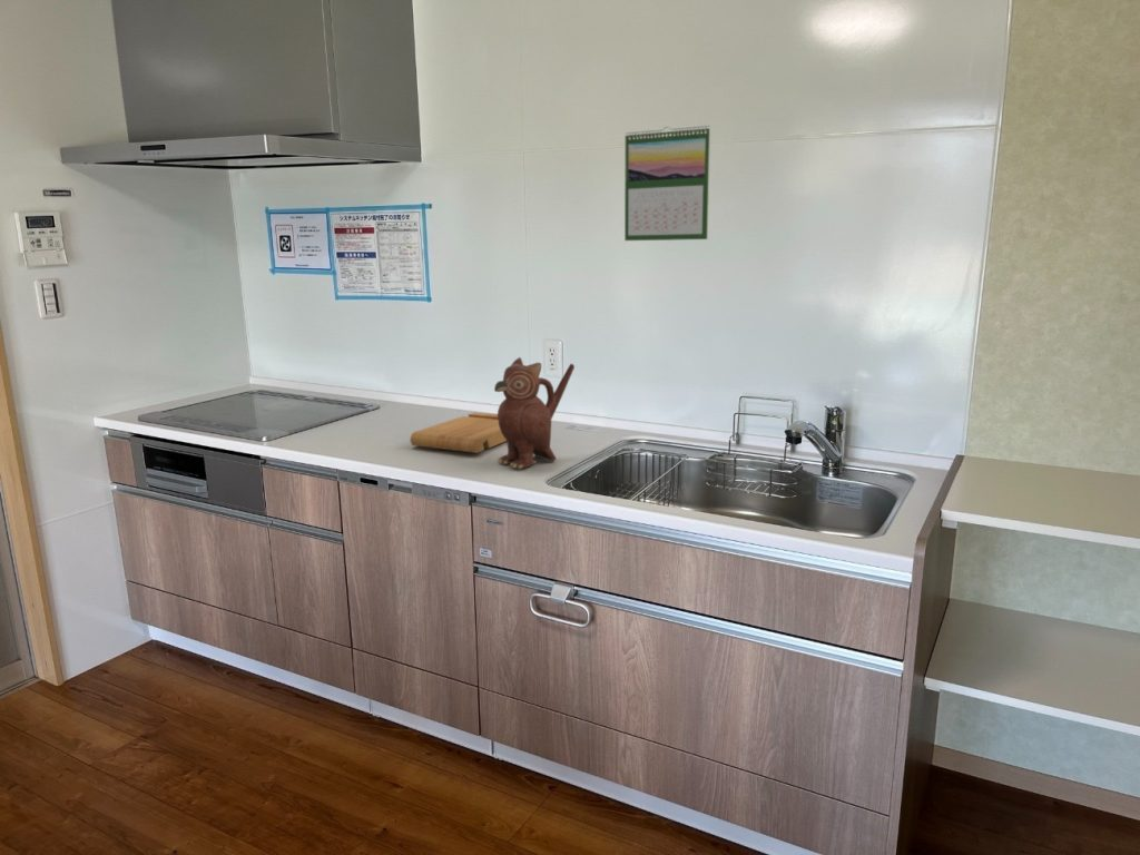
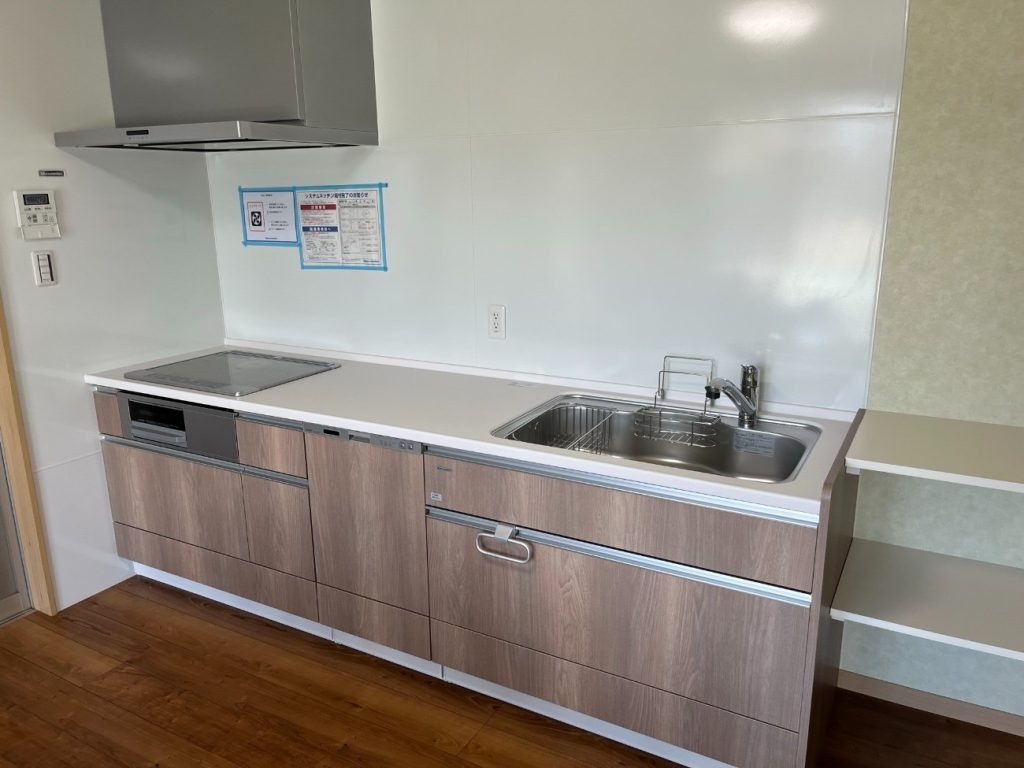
- cutting board (475, 431)
- calendar (666, 184)
- teapot (531, 409)
